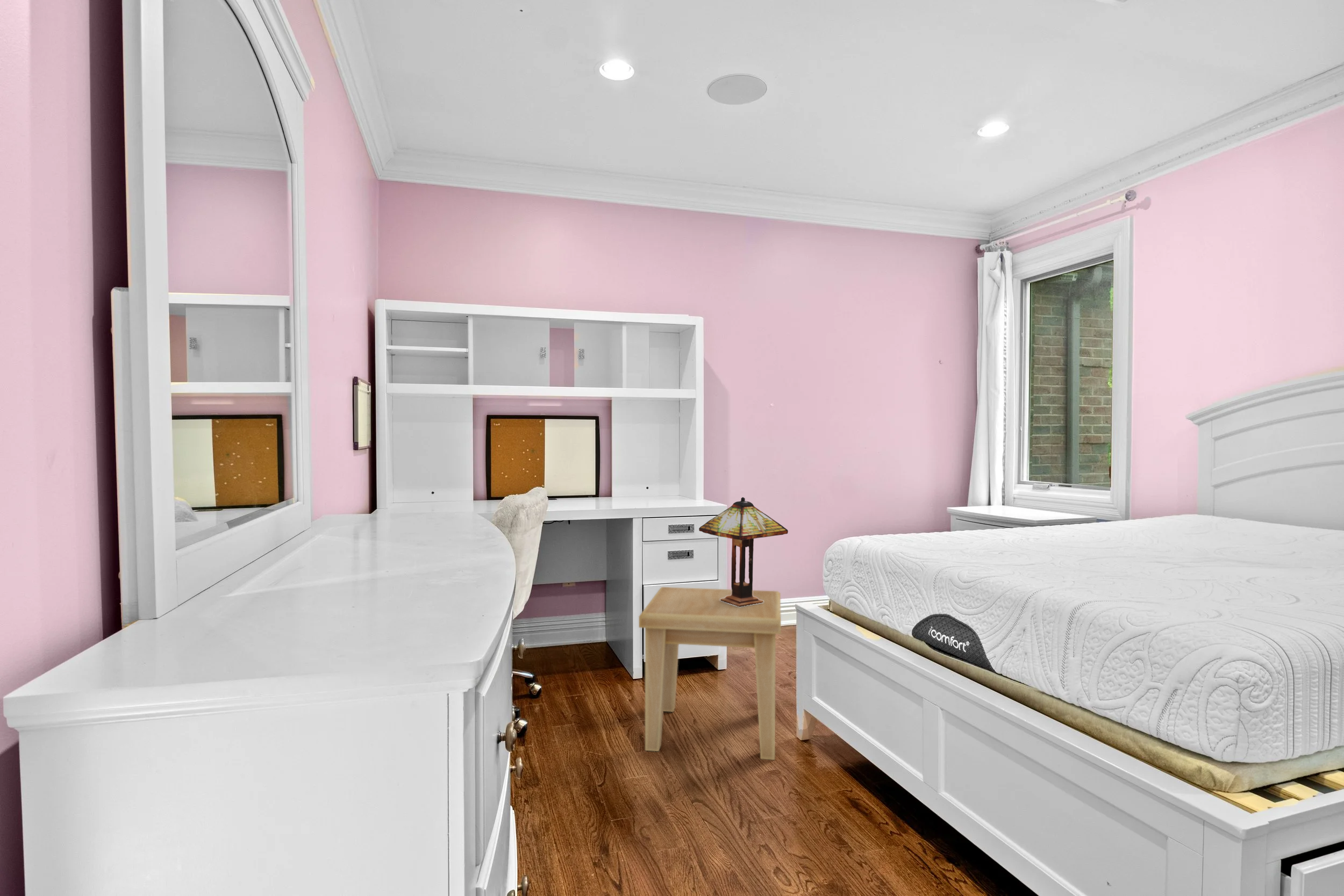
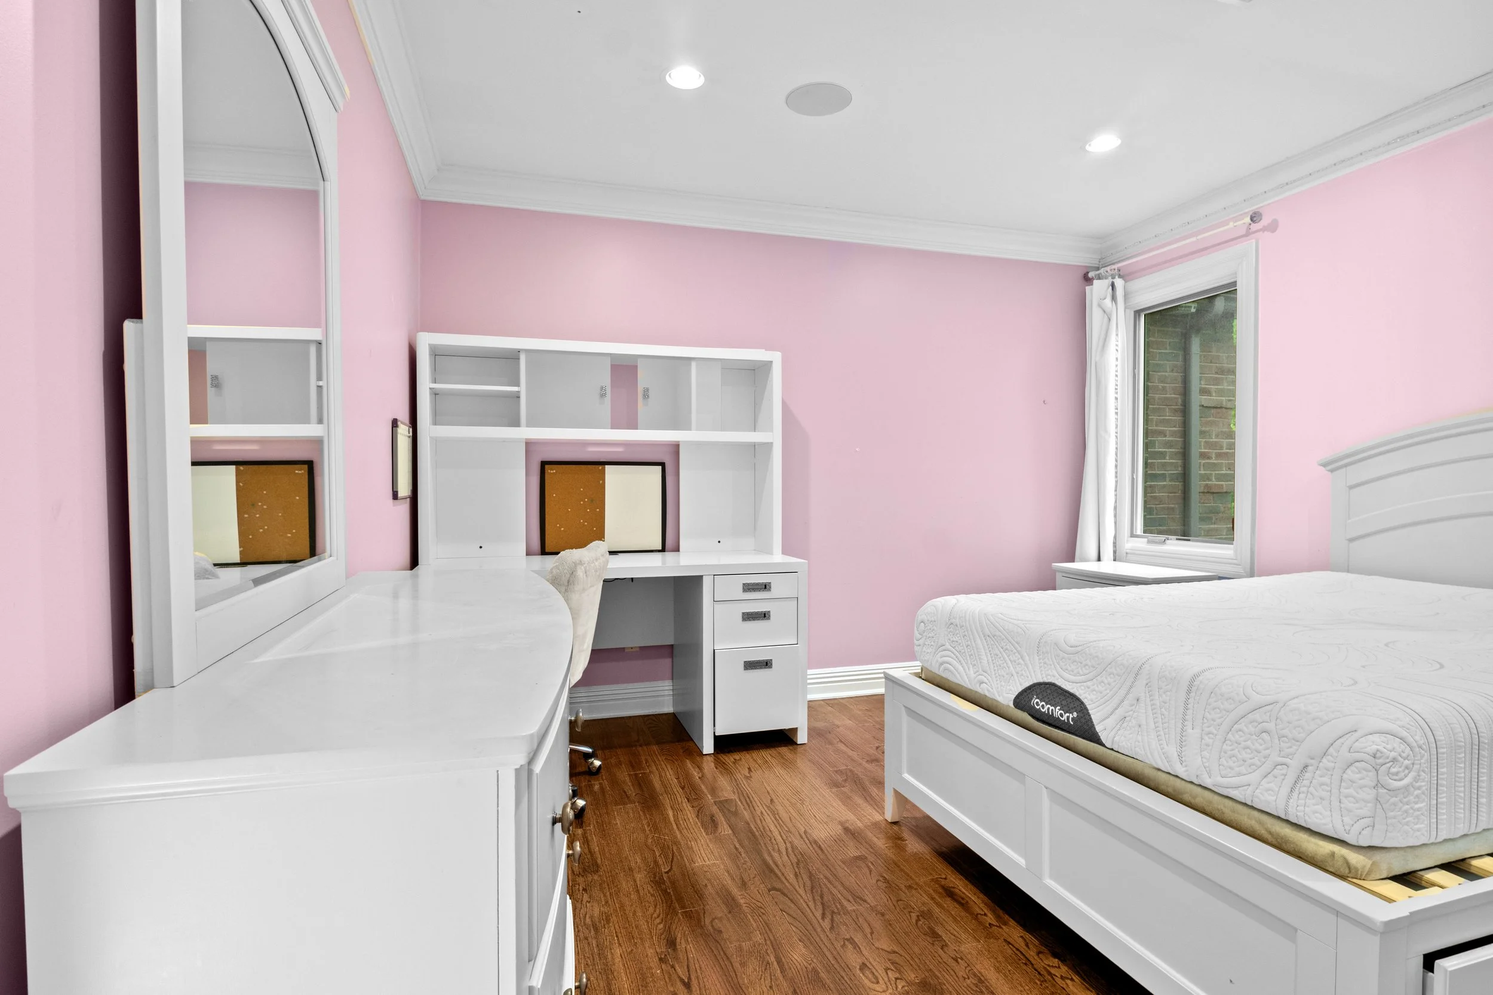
- side table (714, 646)
- table lamp (743, 549)
